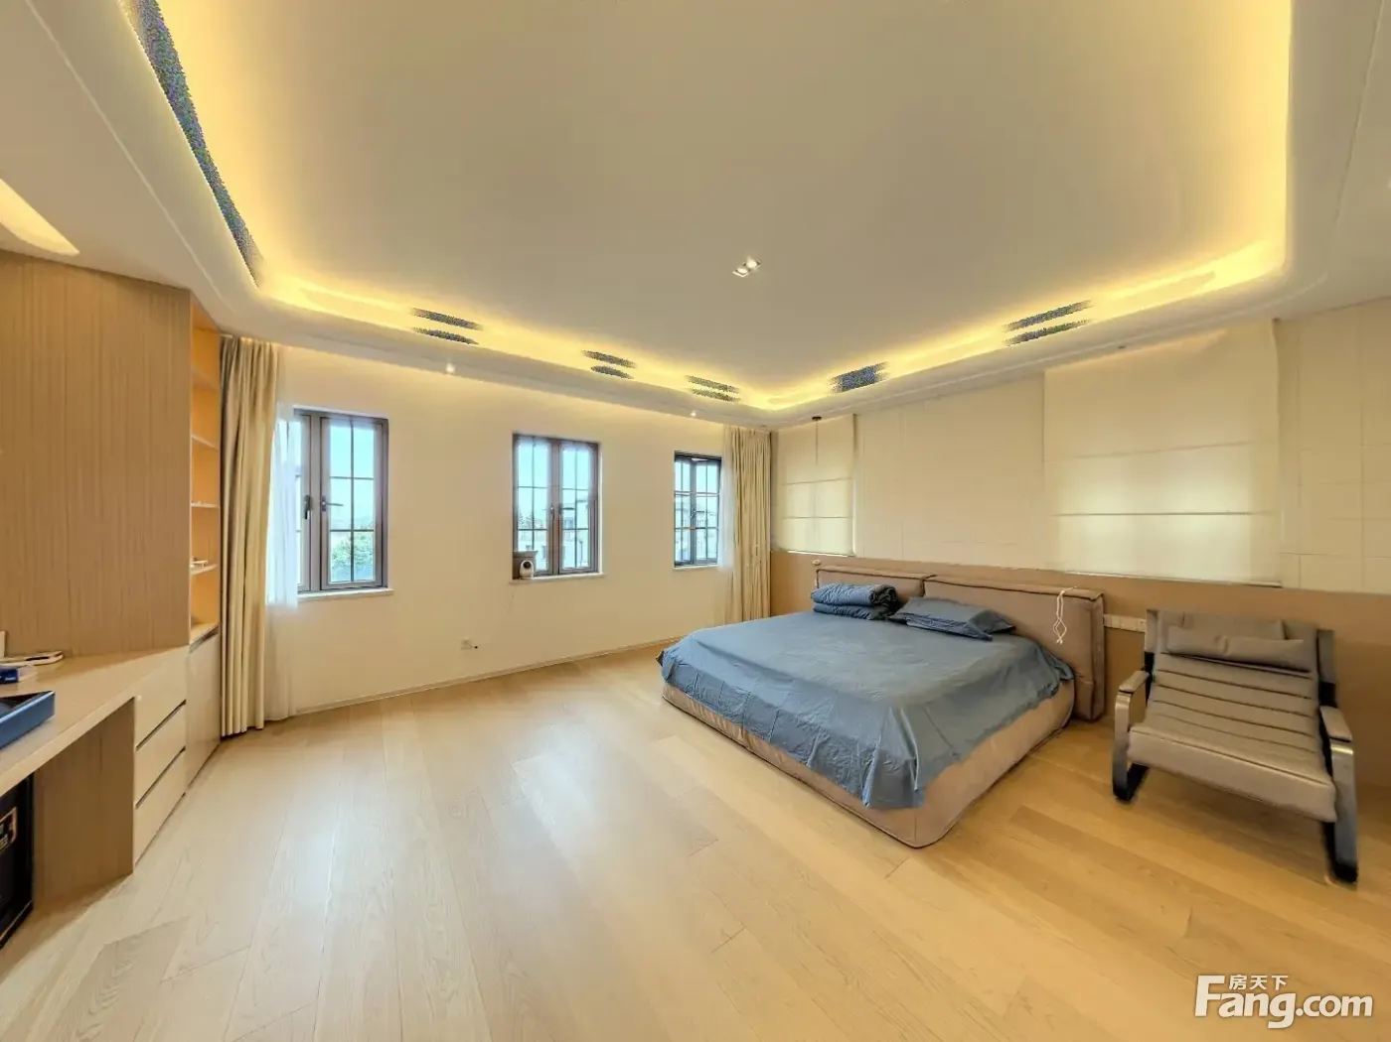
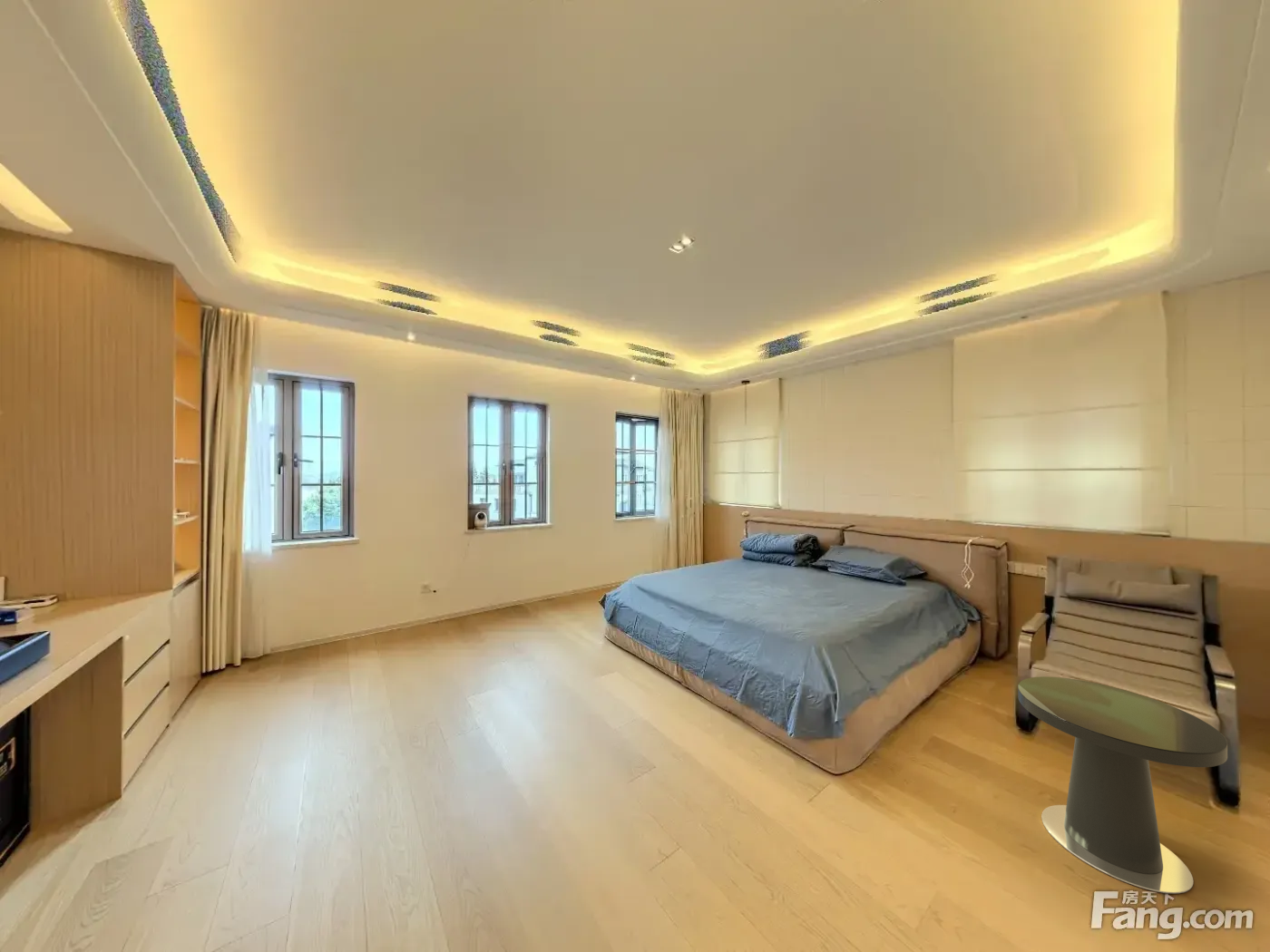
+ side table (1110, 776)
